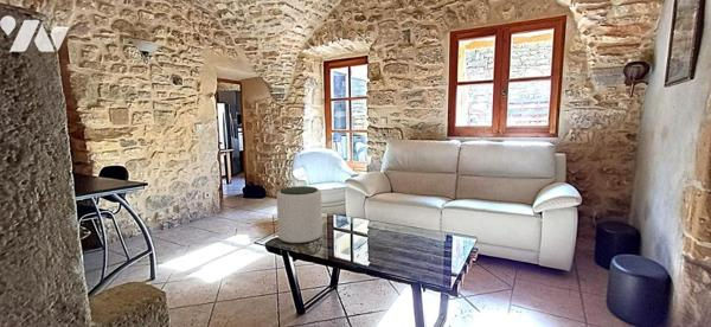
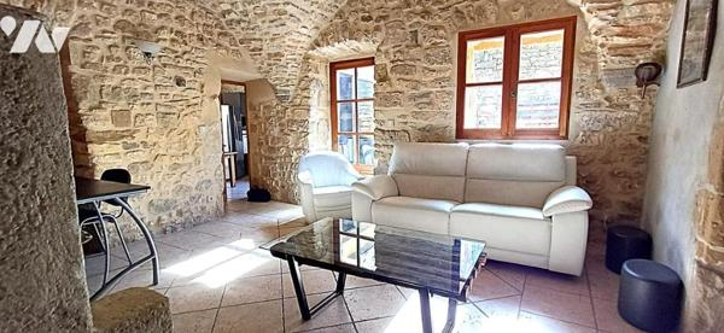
- plant pot (299, 213)
